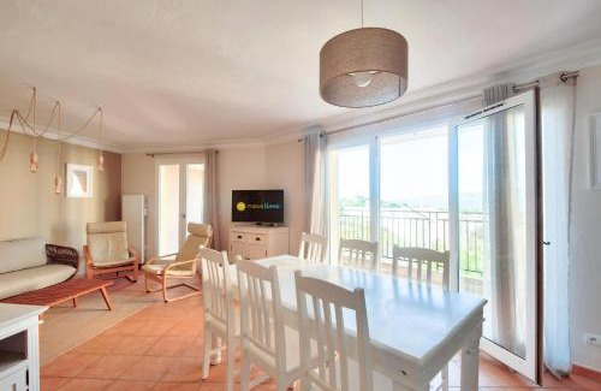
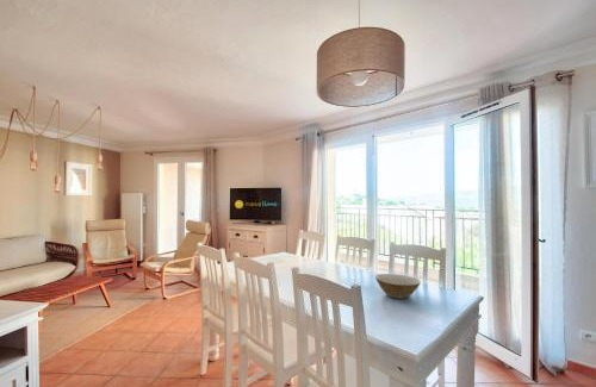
+ bowl (397, 286)
